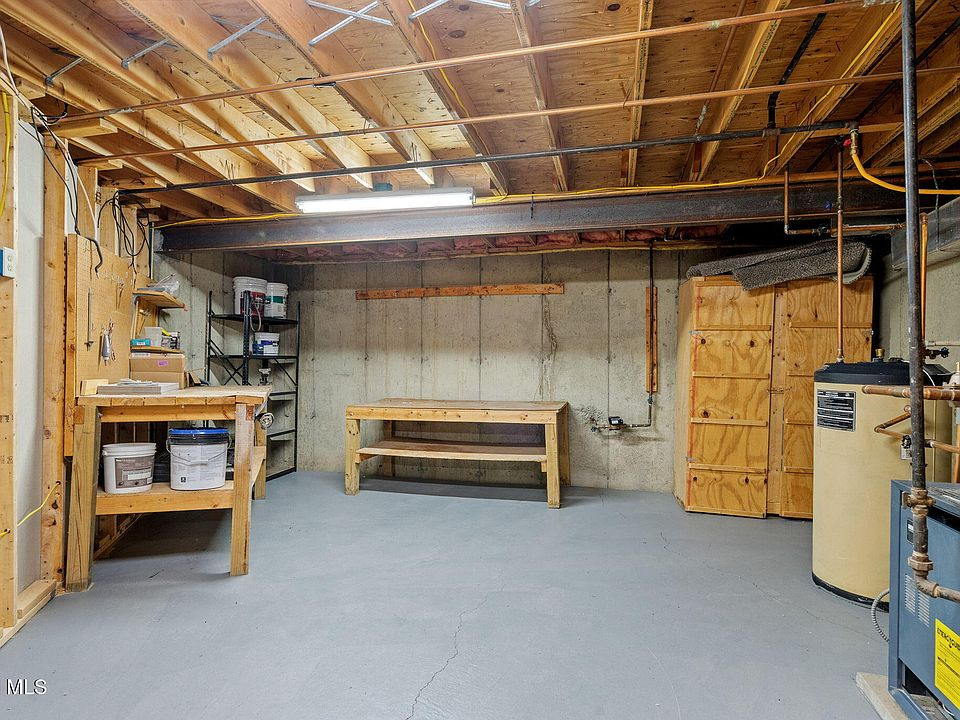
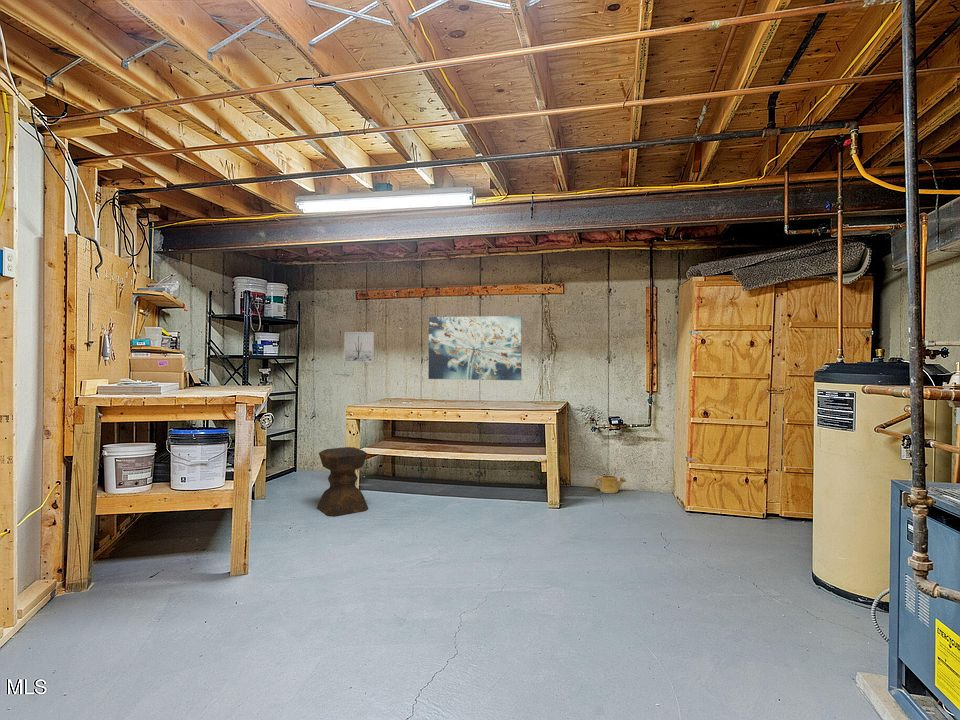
+ watering can (610, 484)
+ wall art (474, 348)
+ wall art (359, 347)
+ stool (342, 479)
